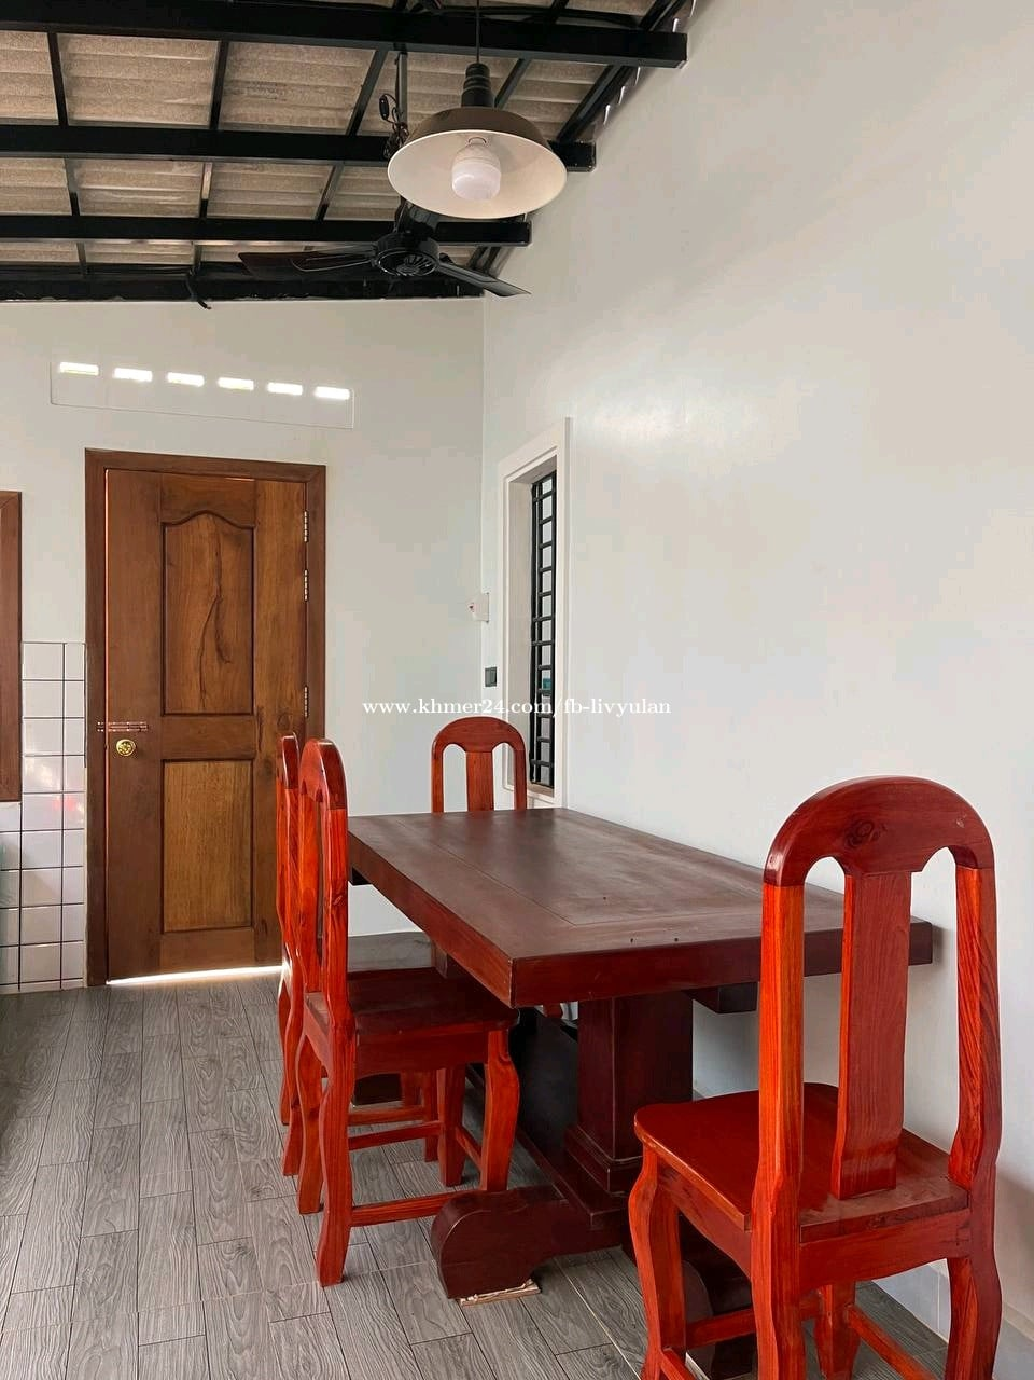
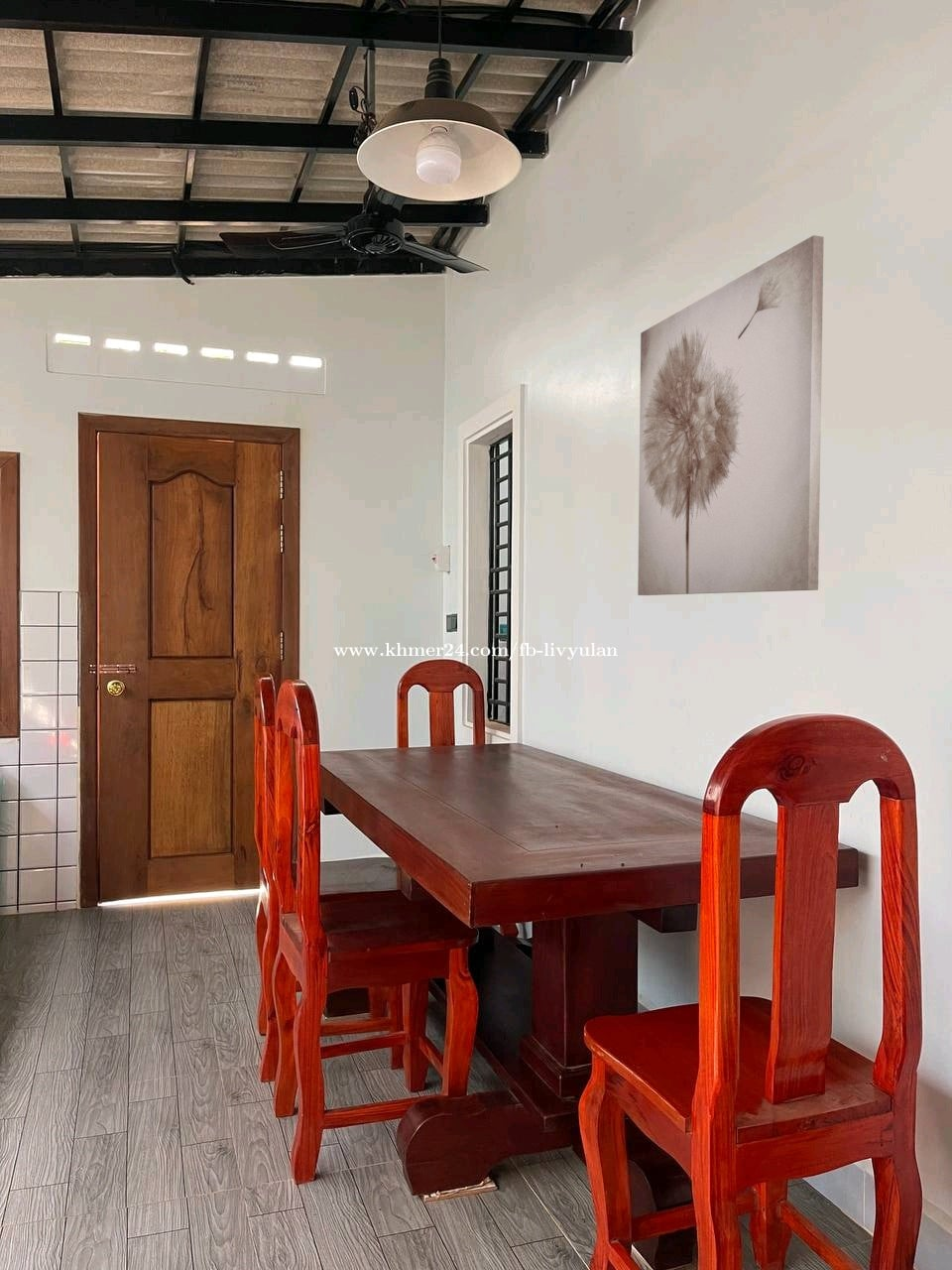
+ wall art (716, 443)
